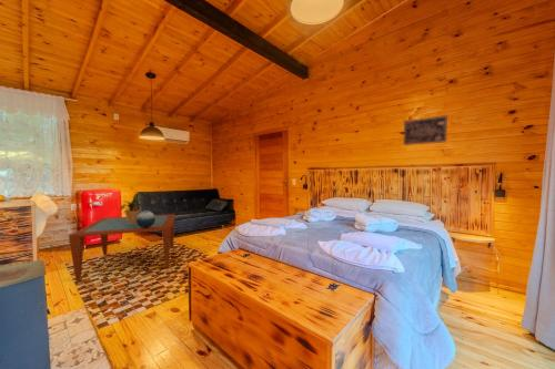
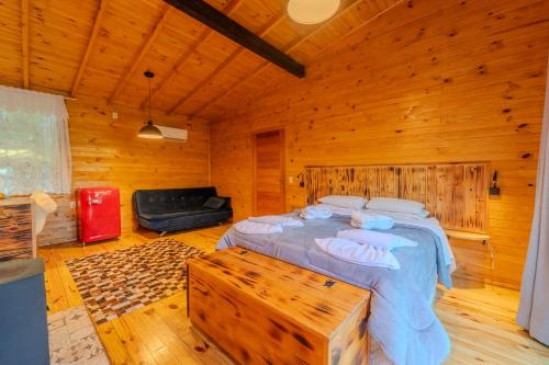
- decorative sphere (145, 218)
- wall art (424, 131)
- potted plant (132, 211)
- coffee table (133, 232)
